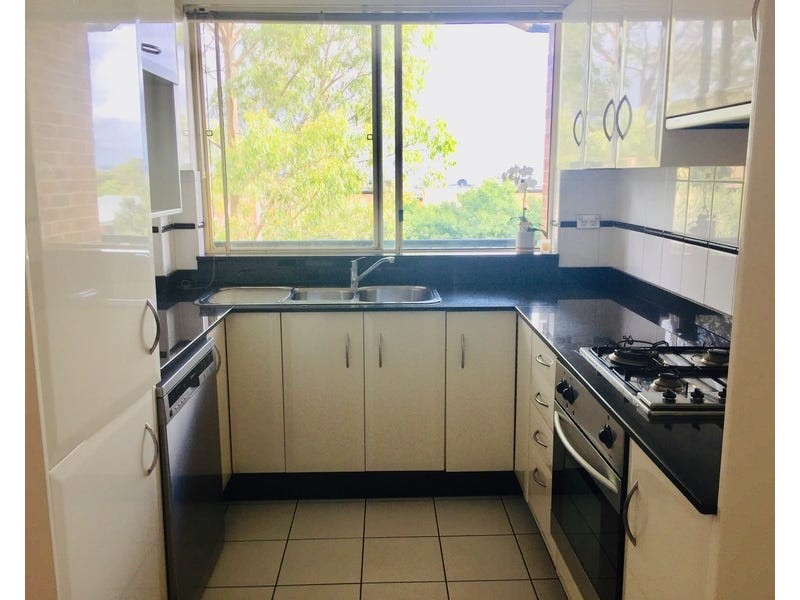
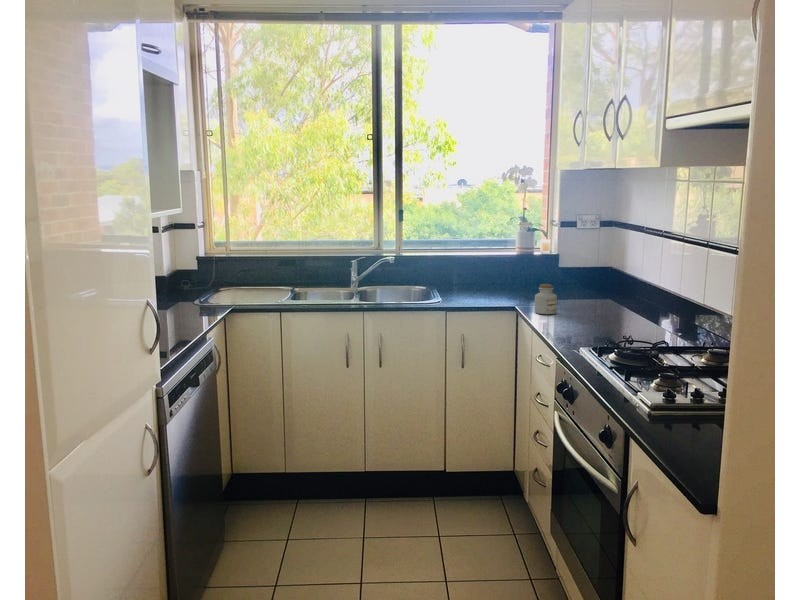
+ jar (545, 298)
